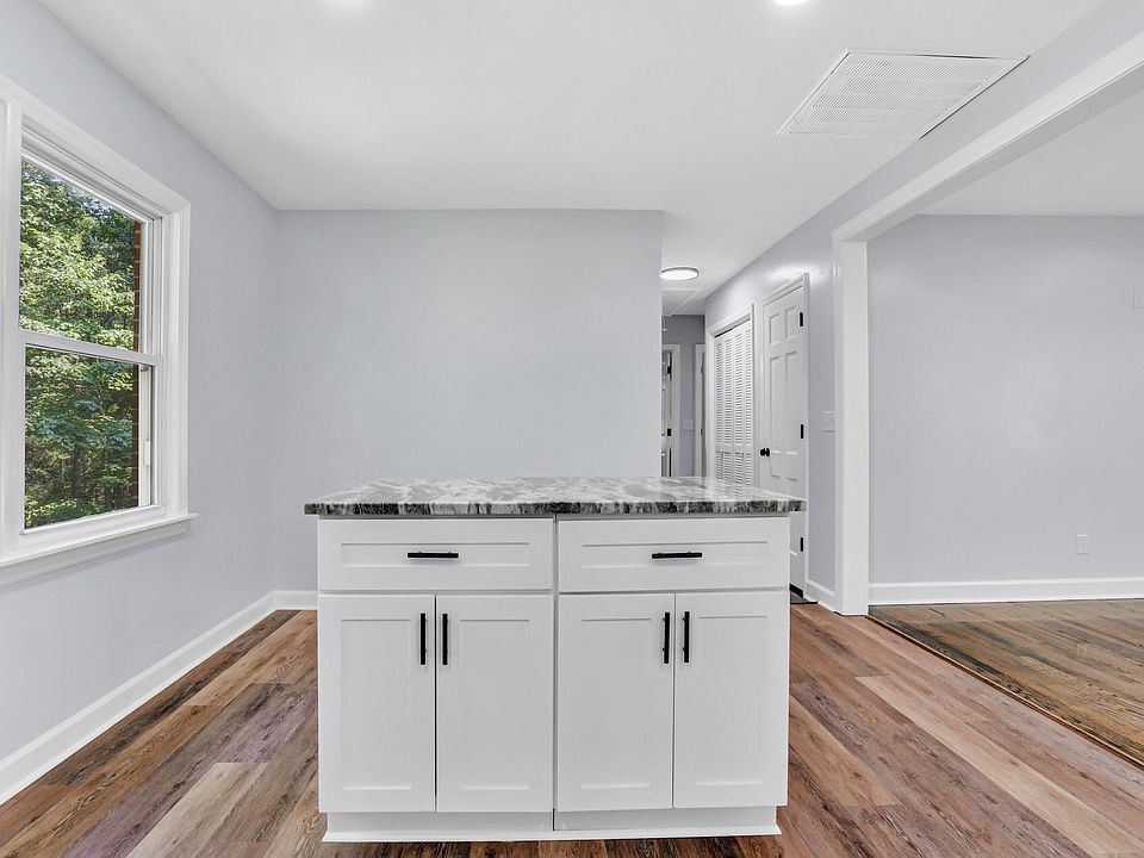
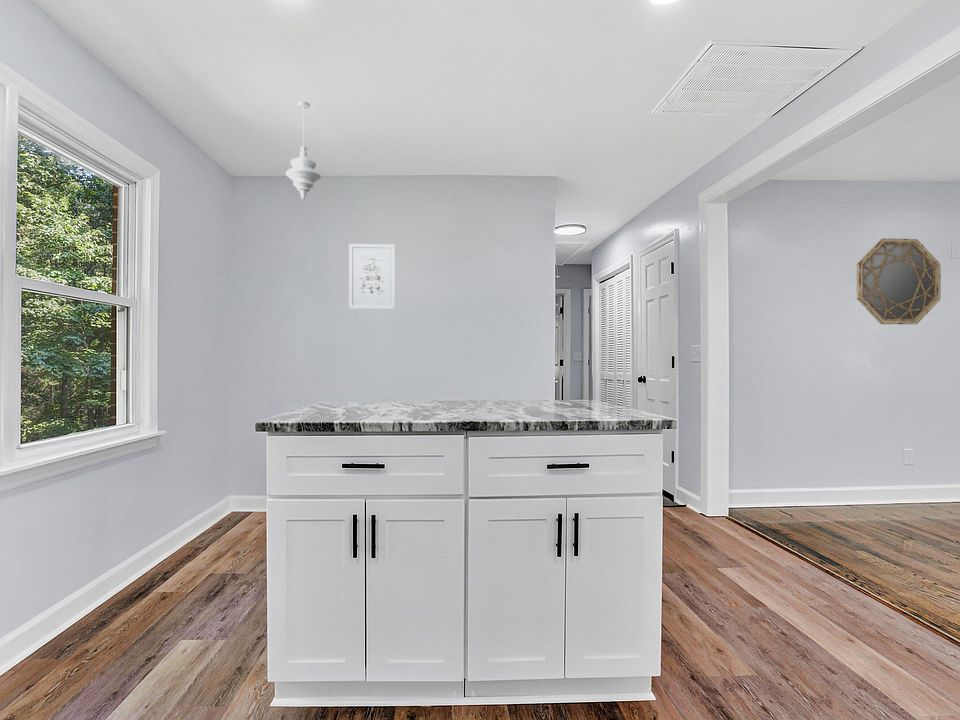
+ pendant light (303, 151)
+ wall art (372, 276)
+ home mirror (898, 281)
